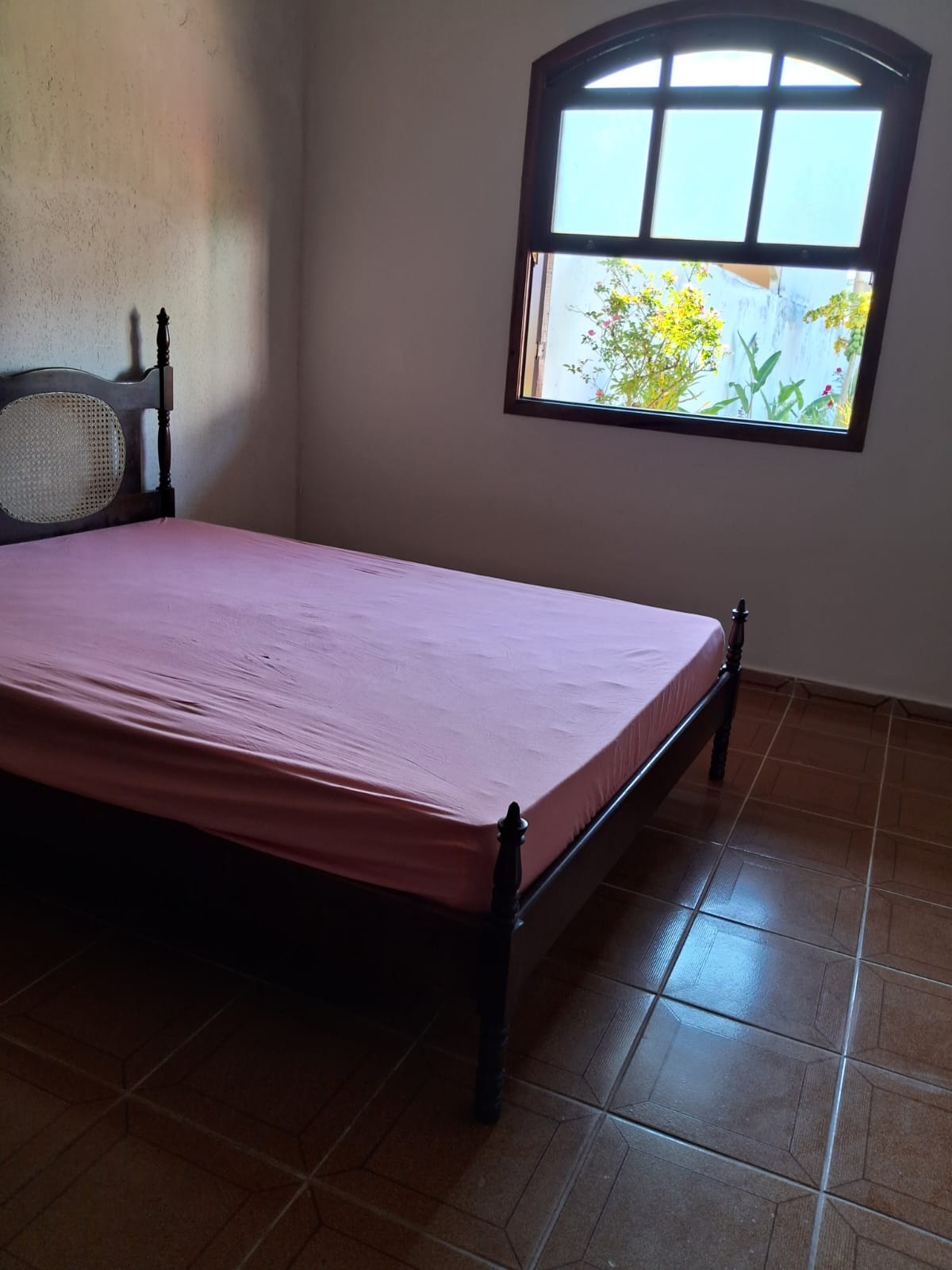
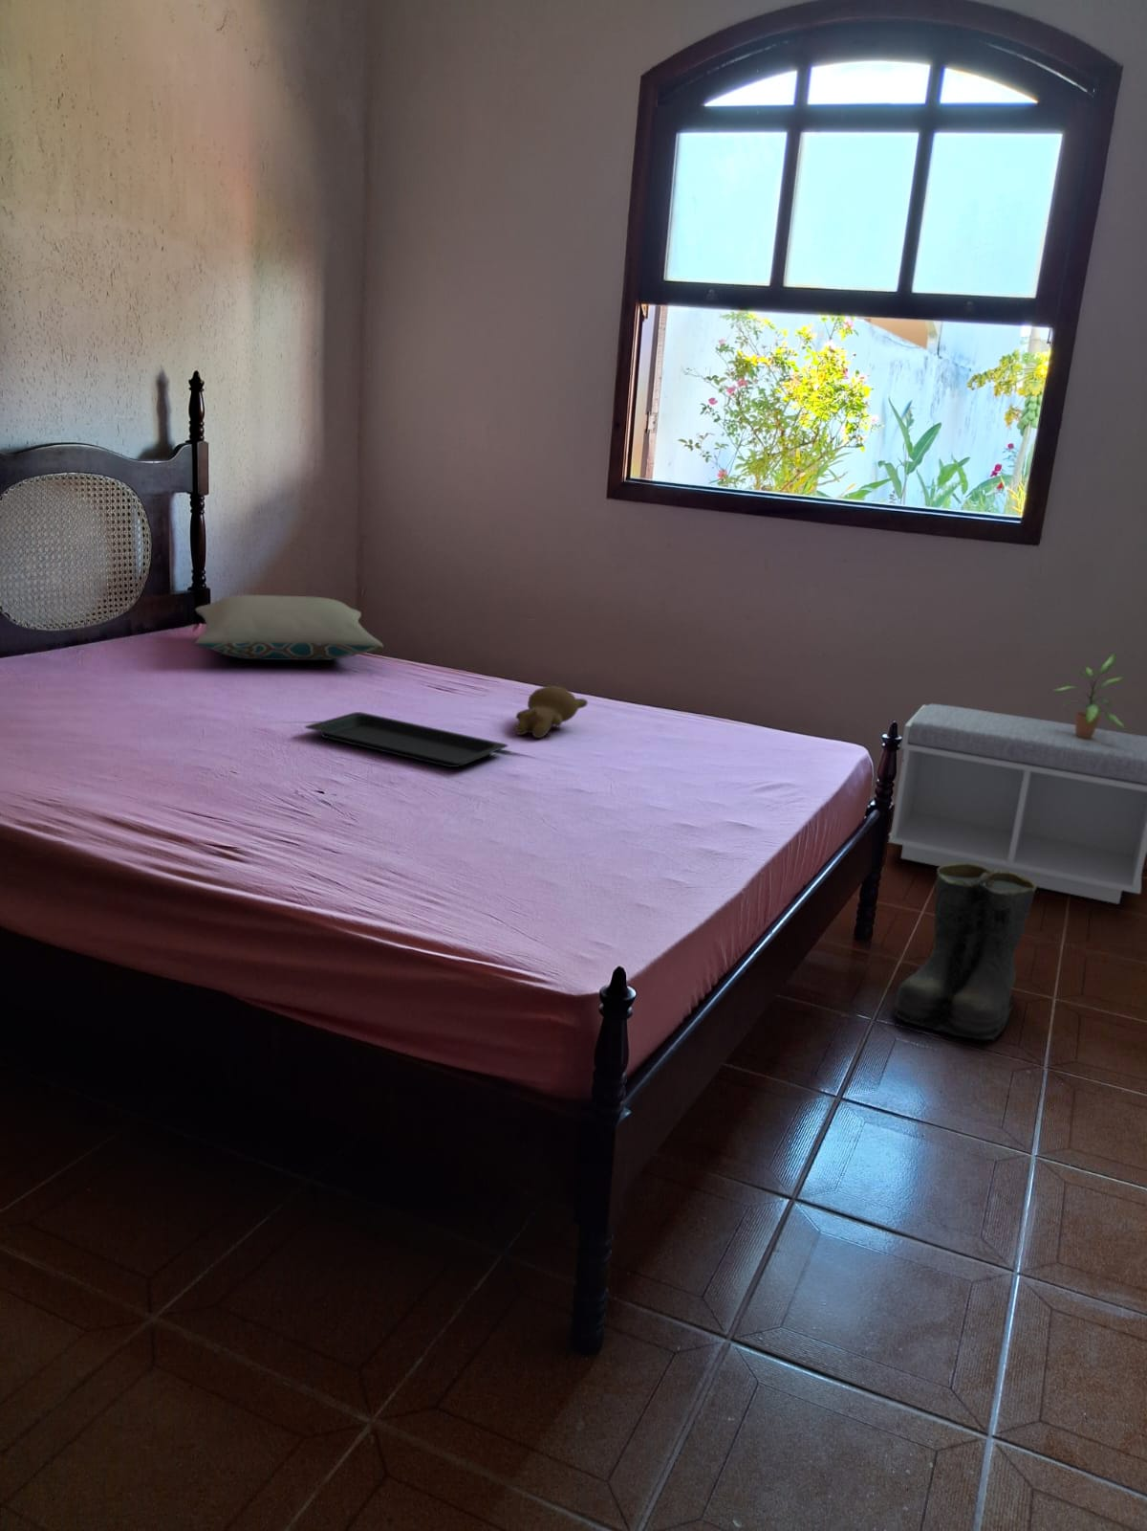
+ bench (1024, 797)
+ serving tray (405, 740)
+ potted plant (1099, 697)
+ teddy bear (545, 709)
+ boots (966, 945)
+ pillow (284, 627)
